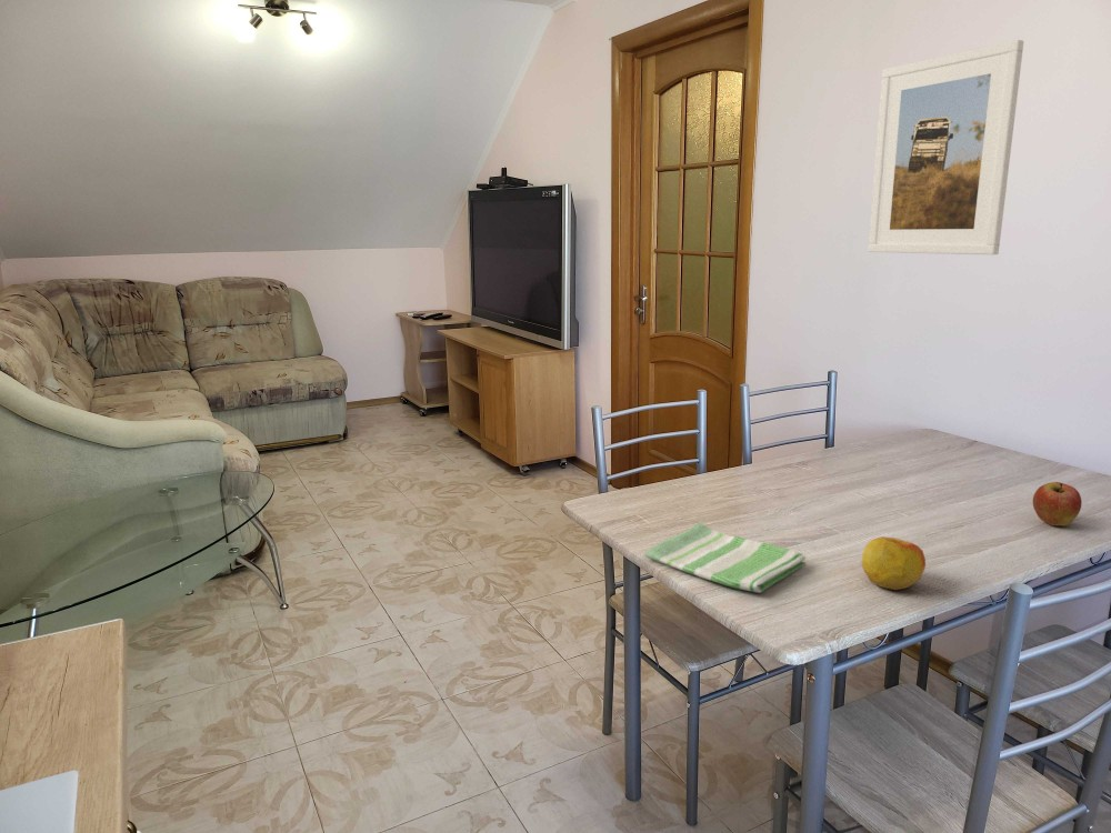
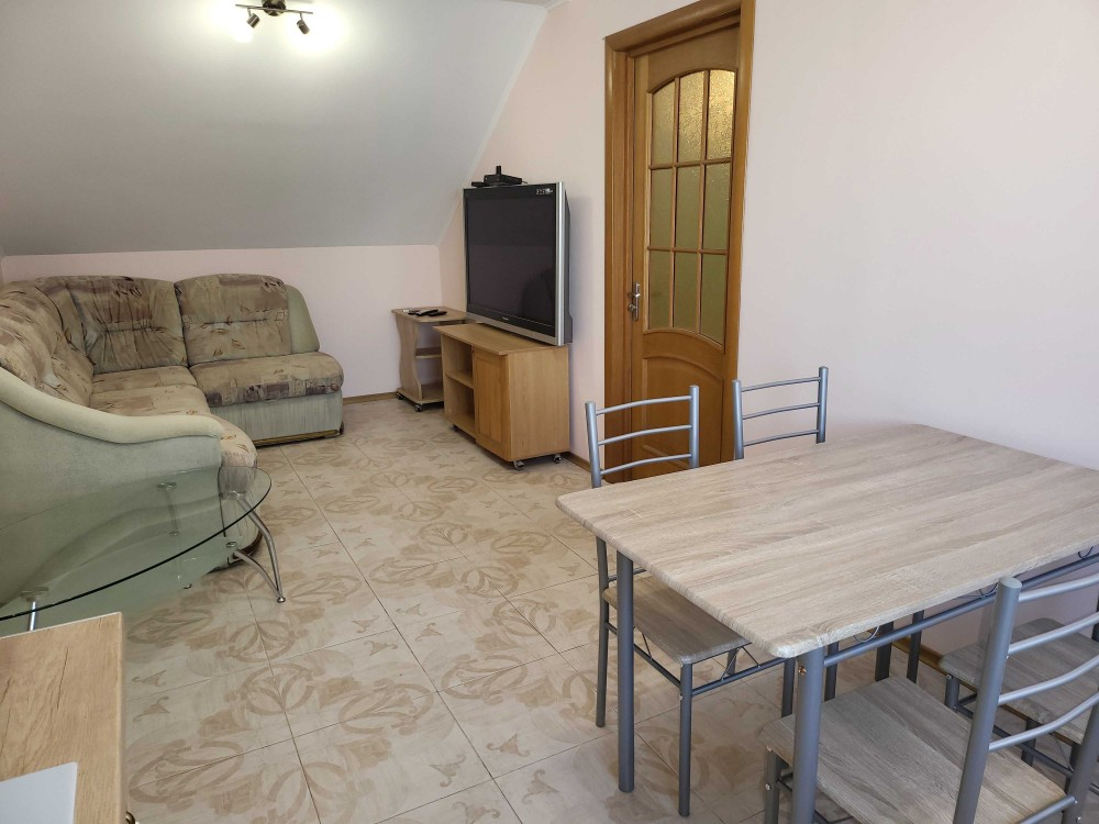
- apple (1057, 501)
- dish towel (724, 555)
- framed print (938, 157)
- apple (892, 561)
